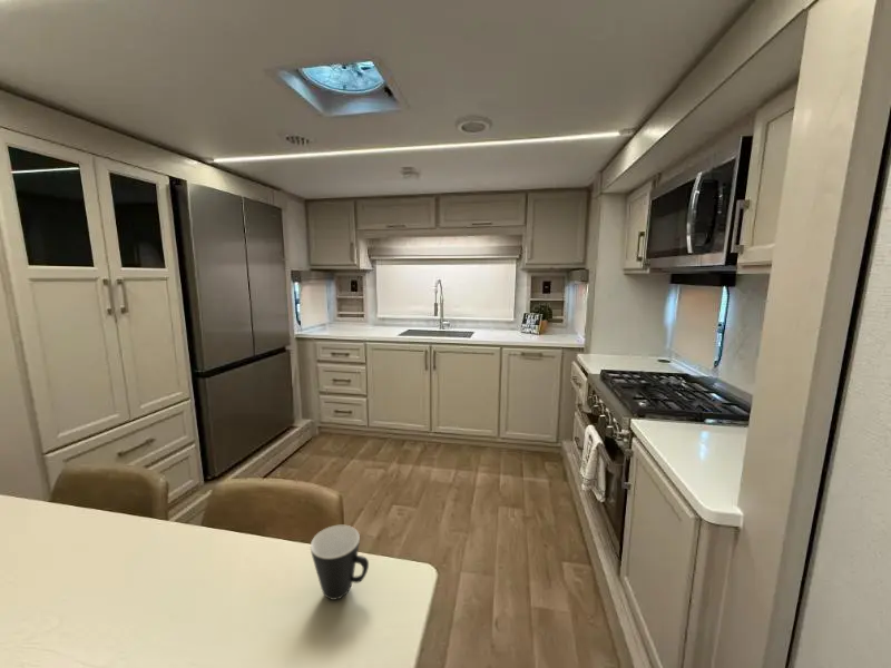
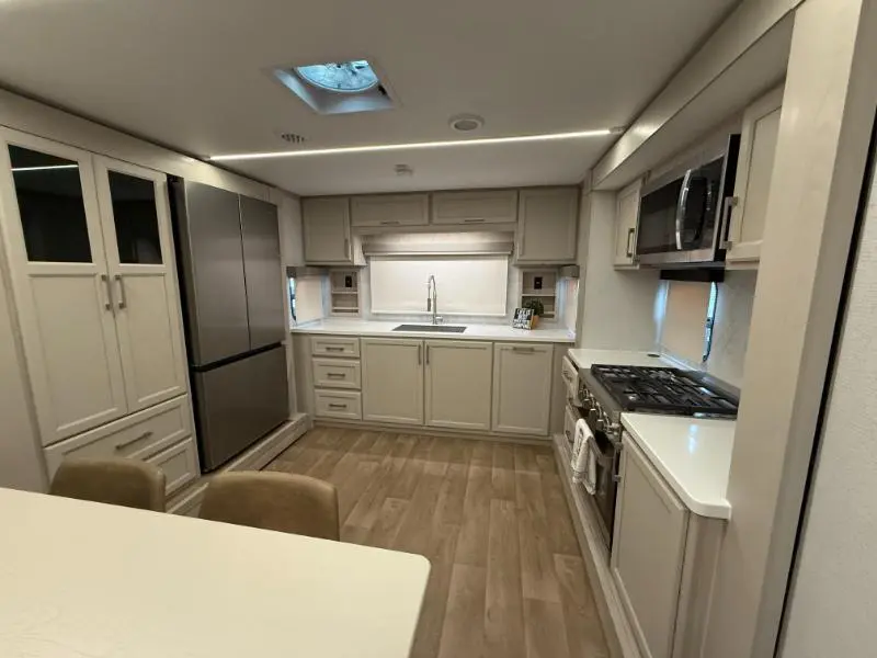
- mug (341, 567)
